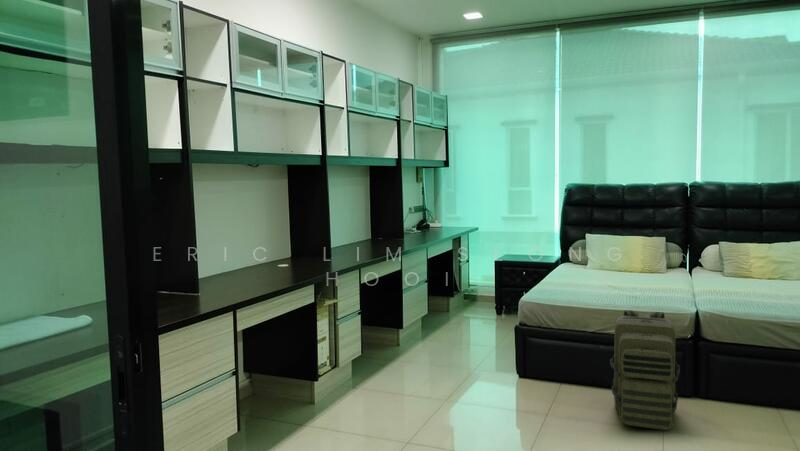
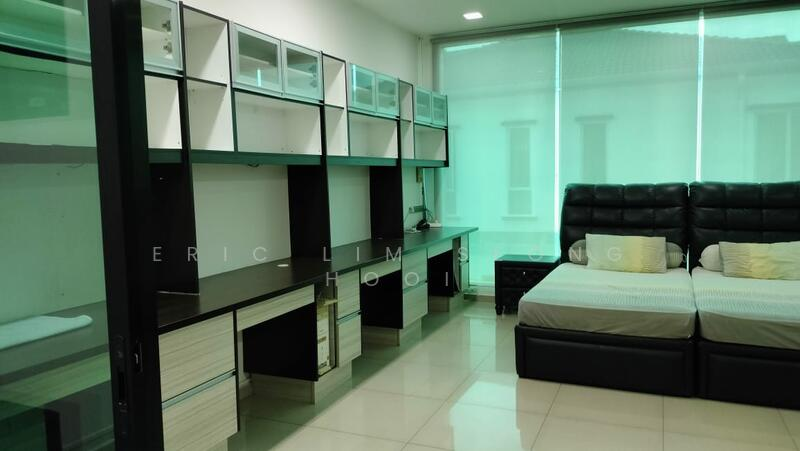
- backpack (644, 366)
